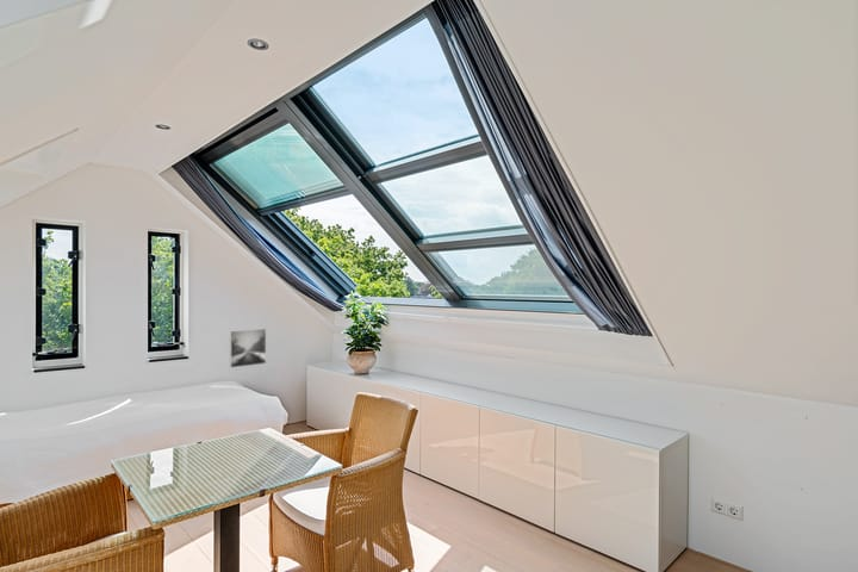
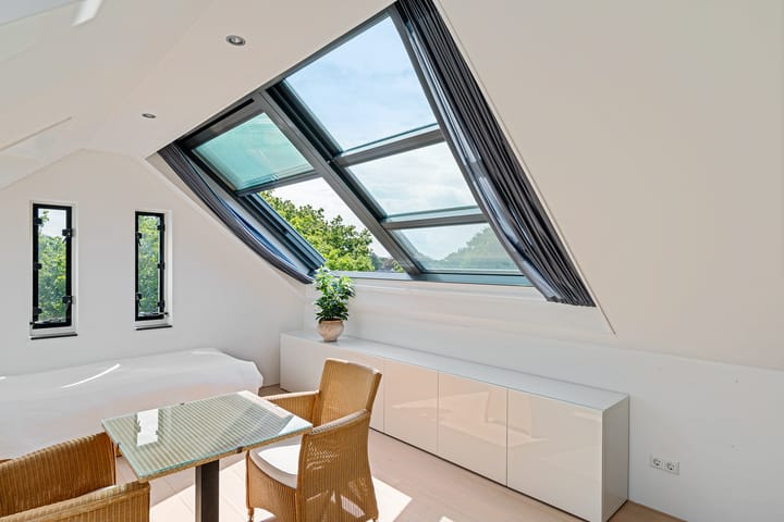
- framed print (248, 347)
